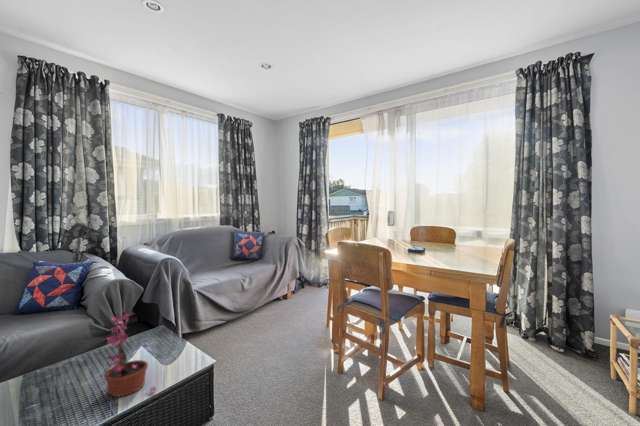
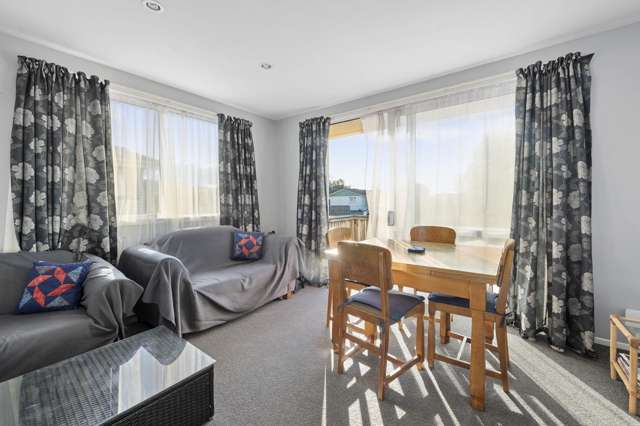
- potted plant (125, 353)
